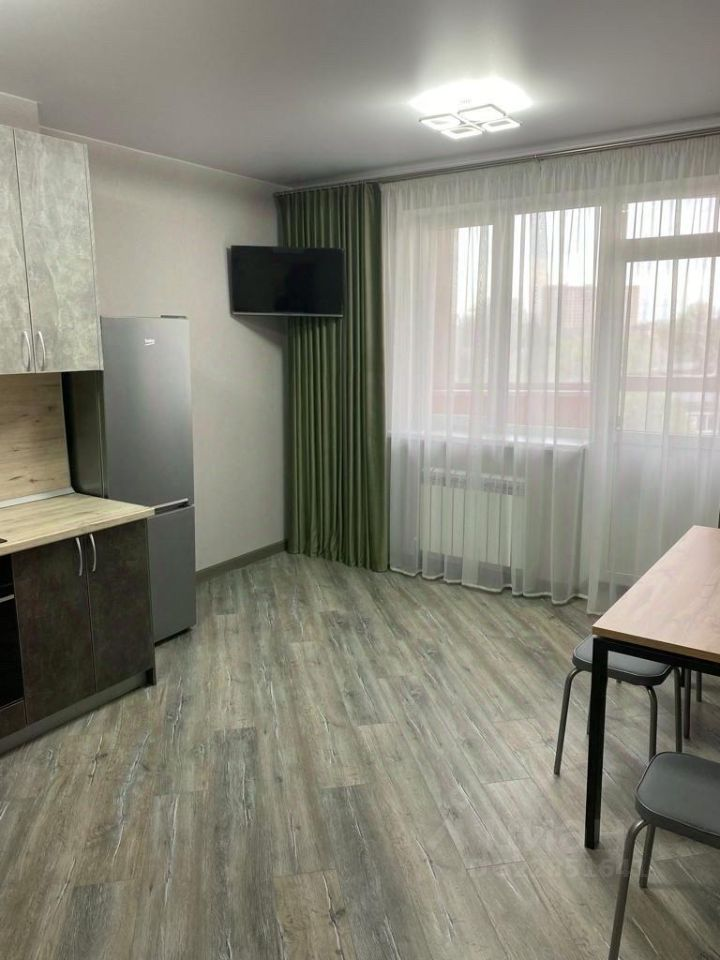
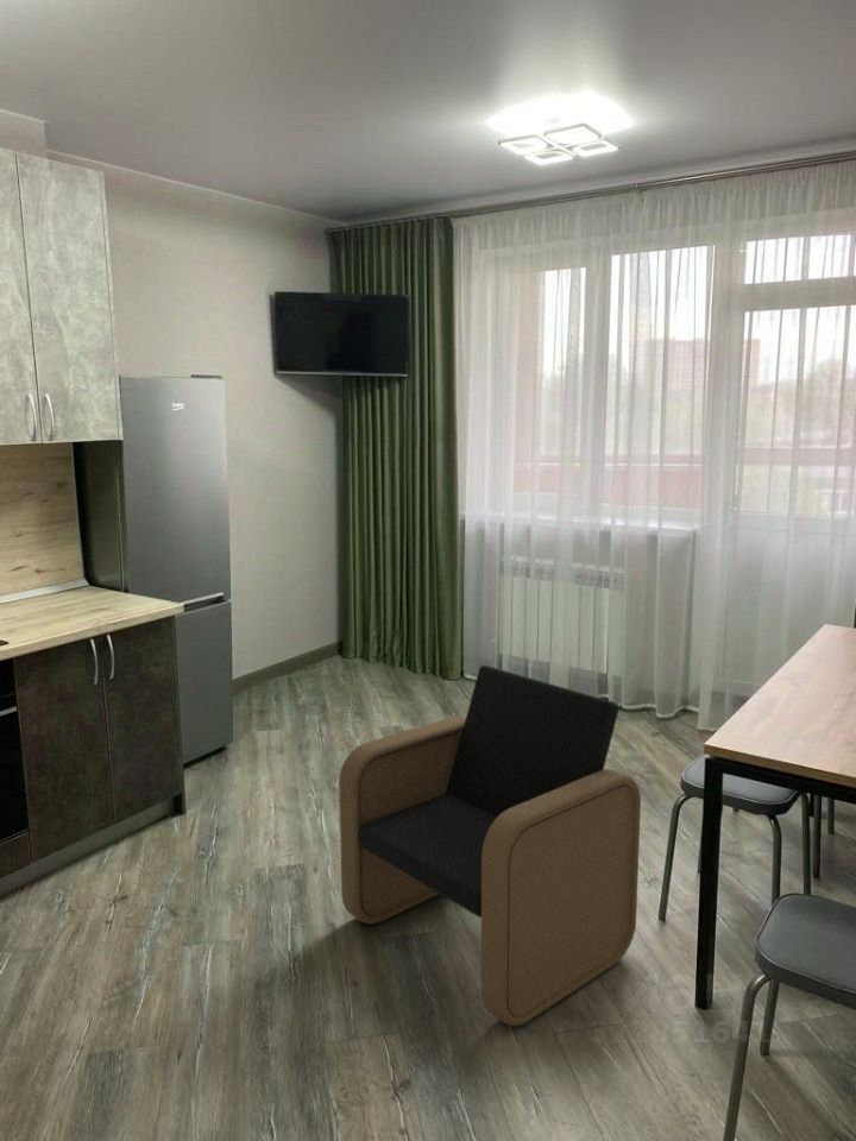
+ armchair (485, 820)
